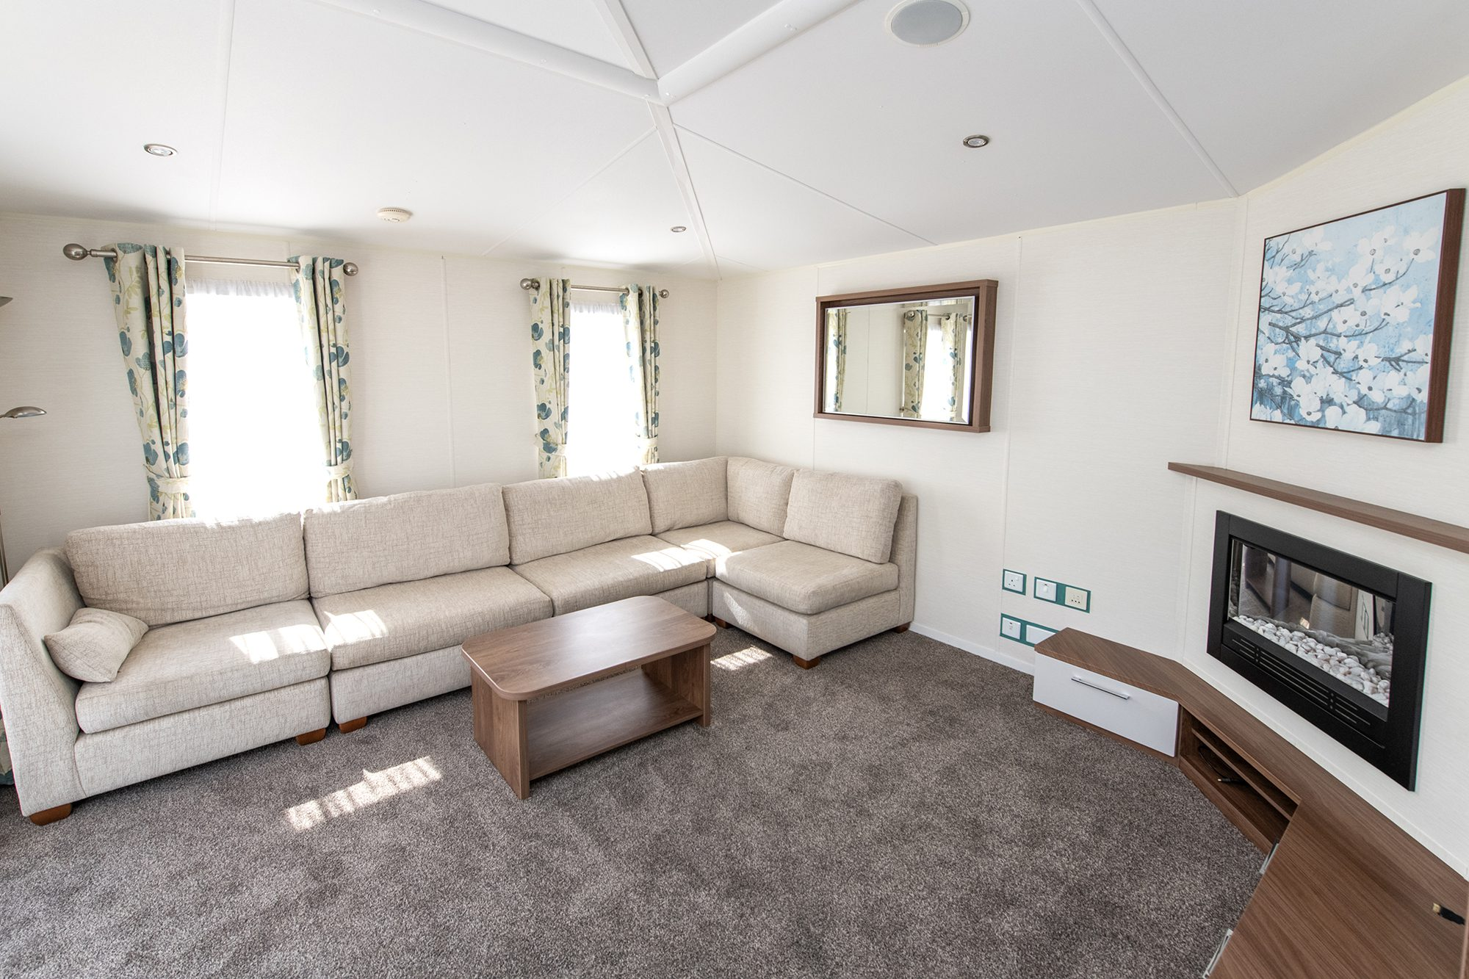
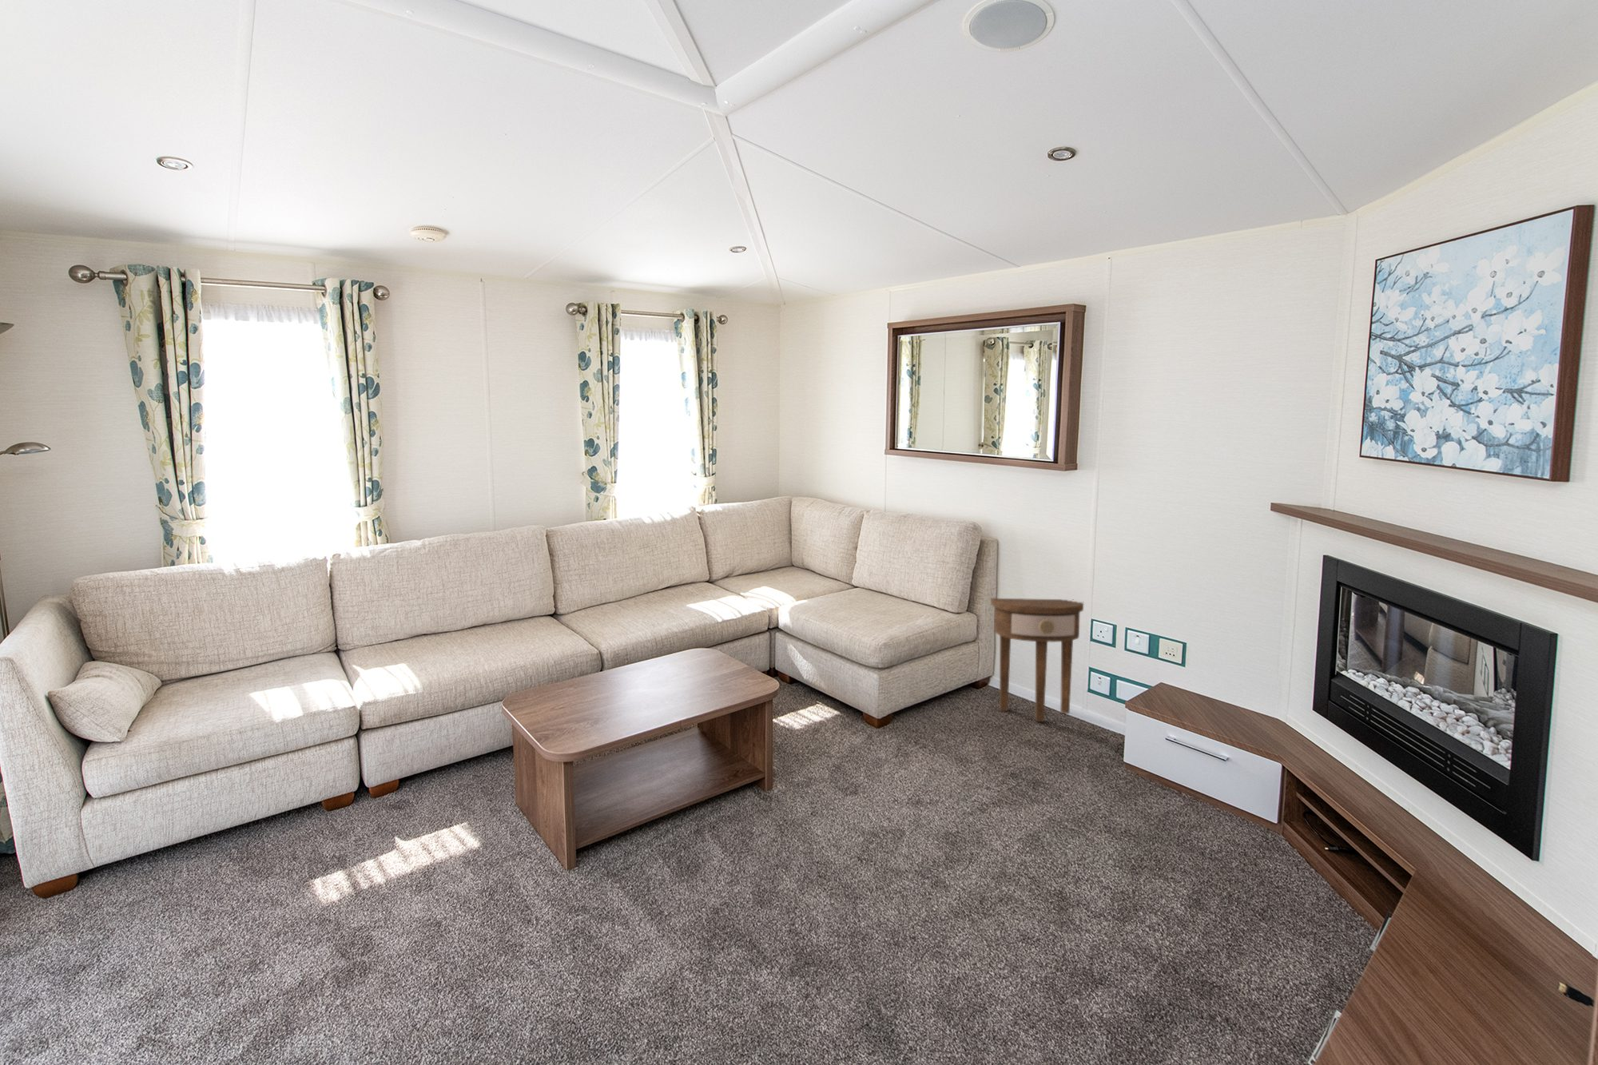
+ side table (1036, 657)
